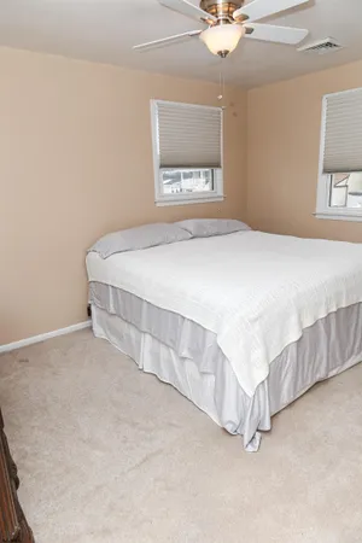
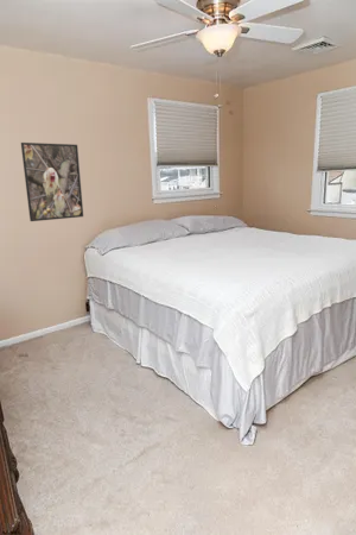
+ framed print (53, 182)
